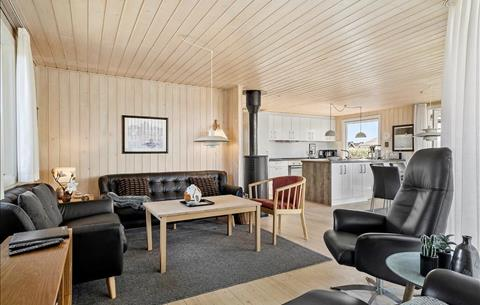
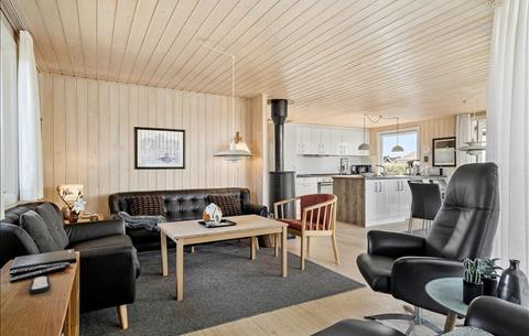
+ remote control (40, 283)
